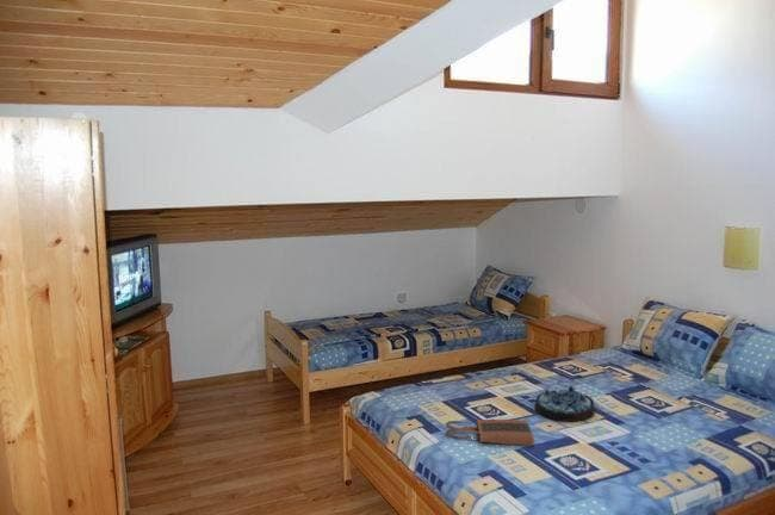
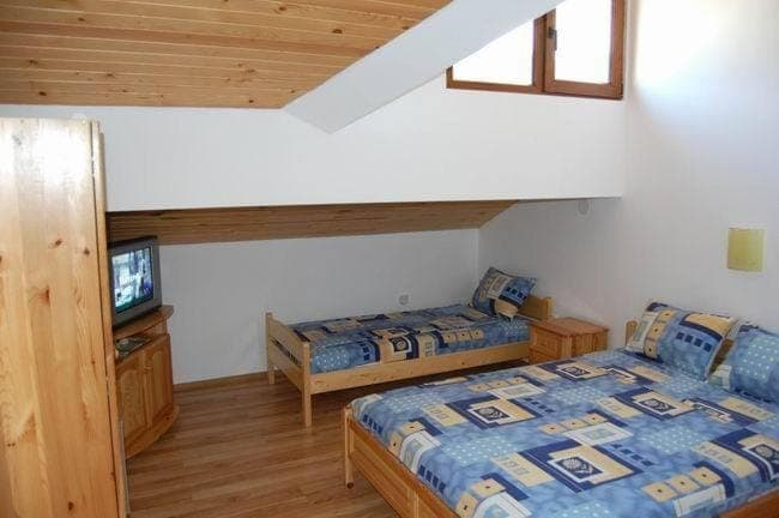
- serving tray (564, 401)
- tote bag (488, 429)
